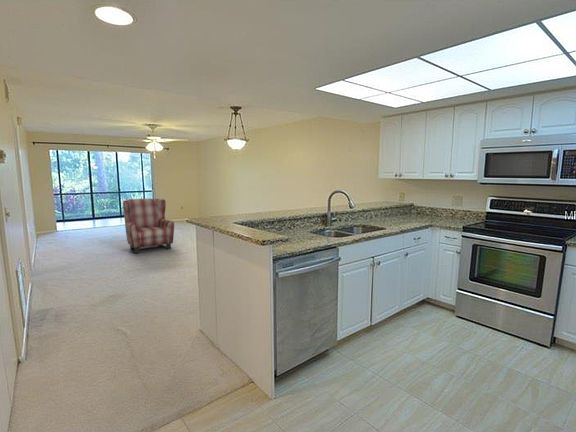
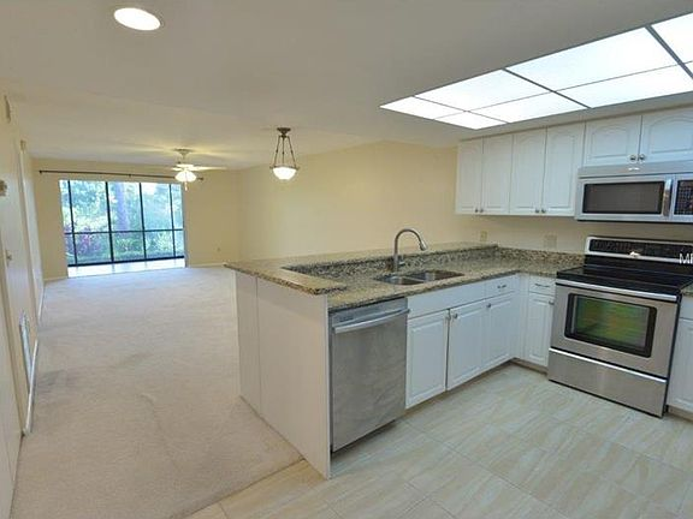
- armchair (148, 224)
